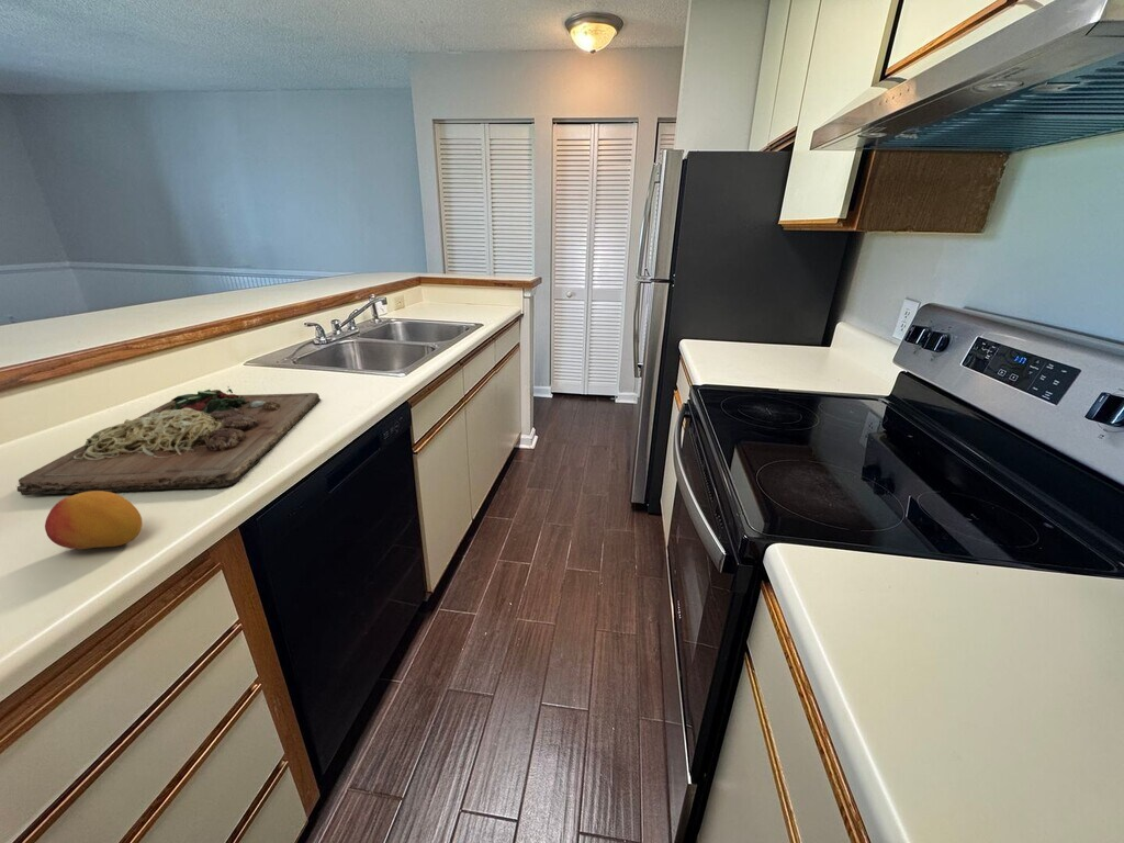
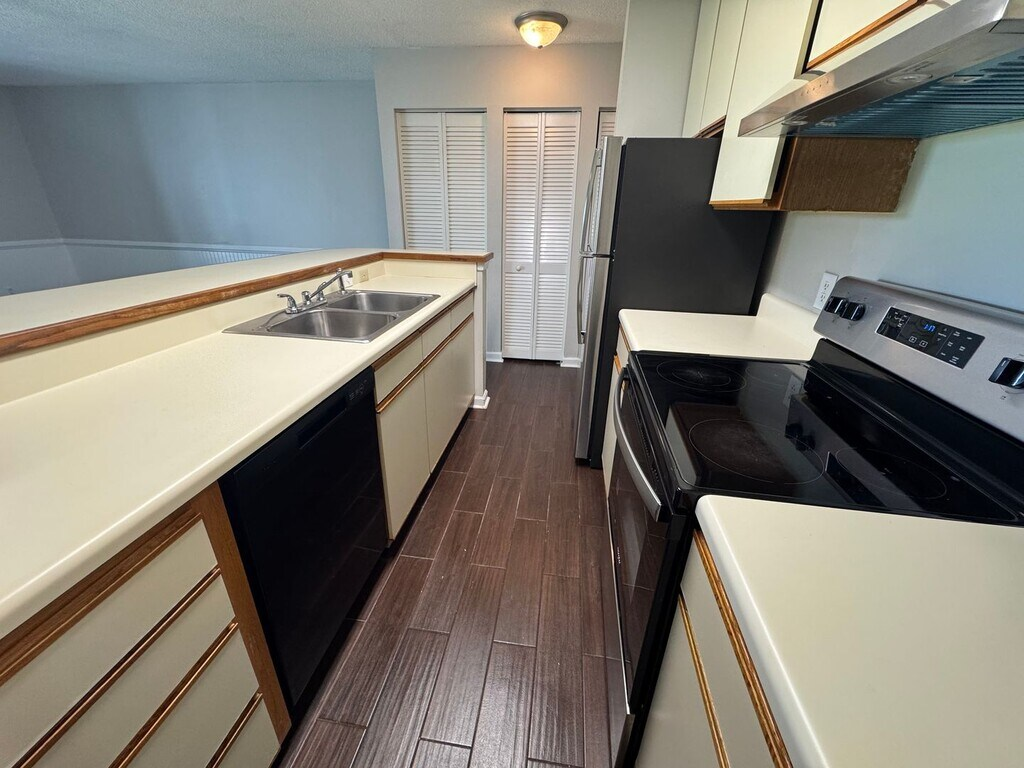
- cutting board (199, 420)
- fruit (95, 518)
